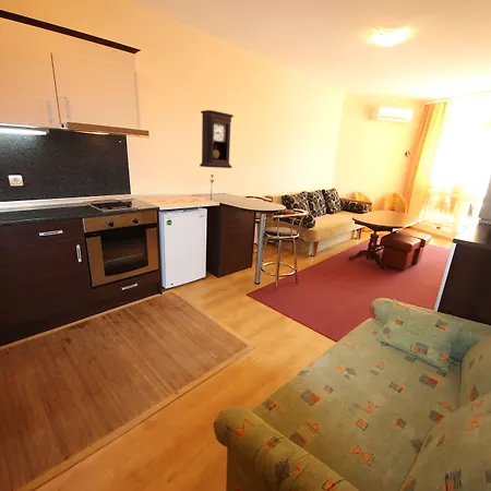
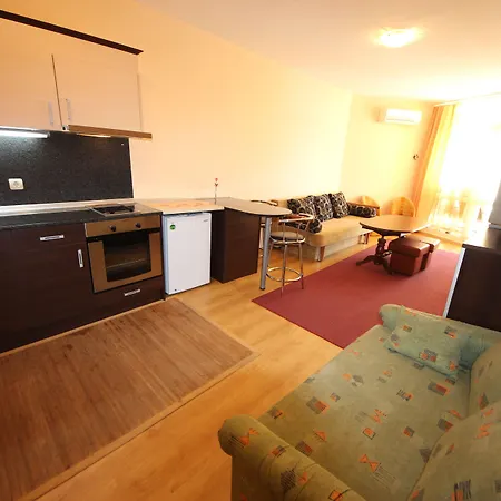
- pendulum clock (217, 141)
